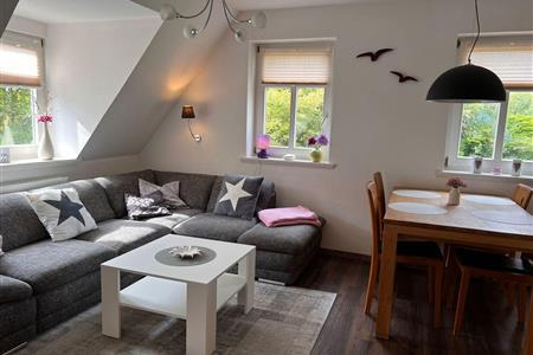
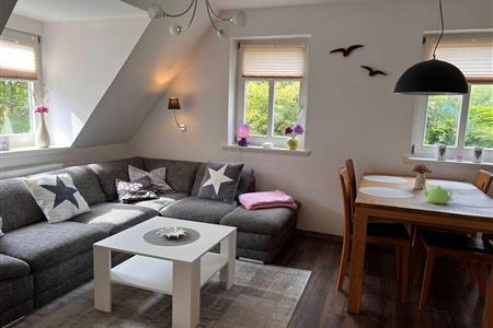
+ teapot (436, 194)
